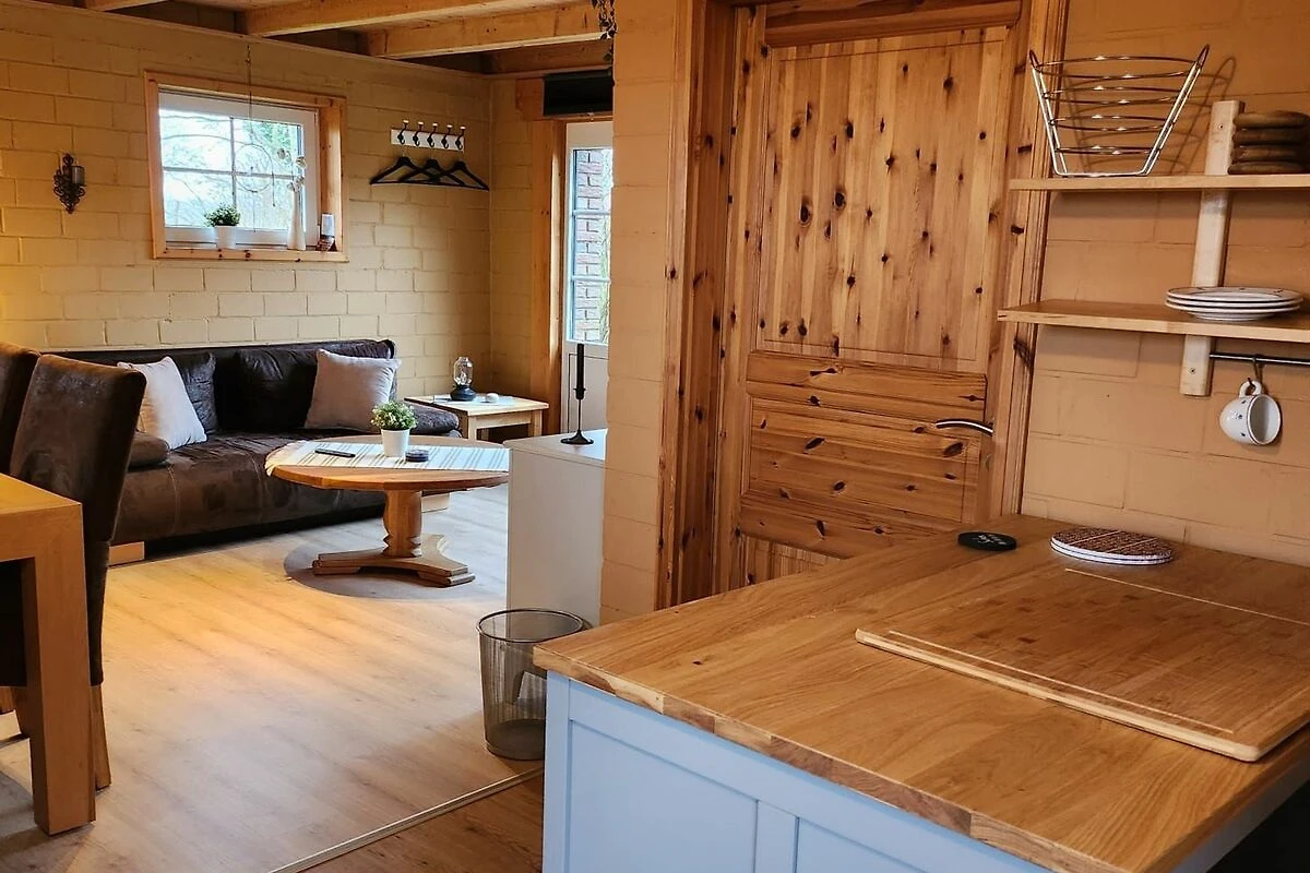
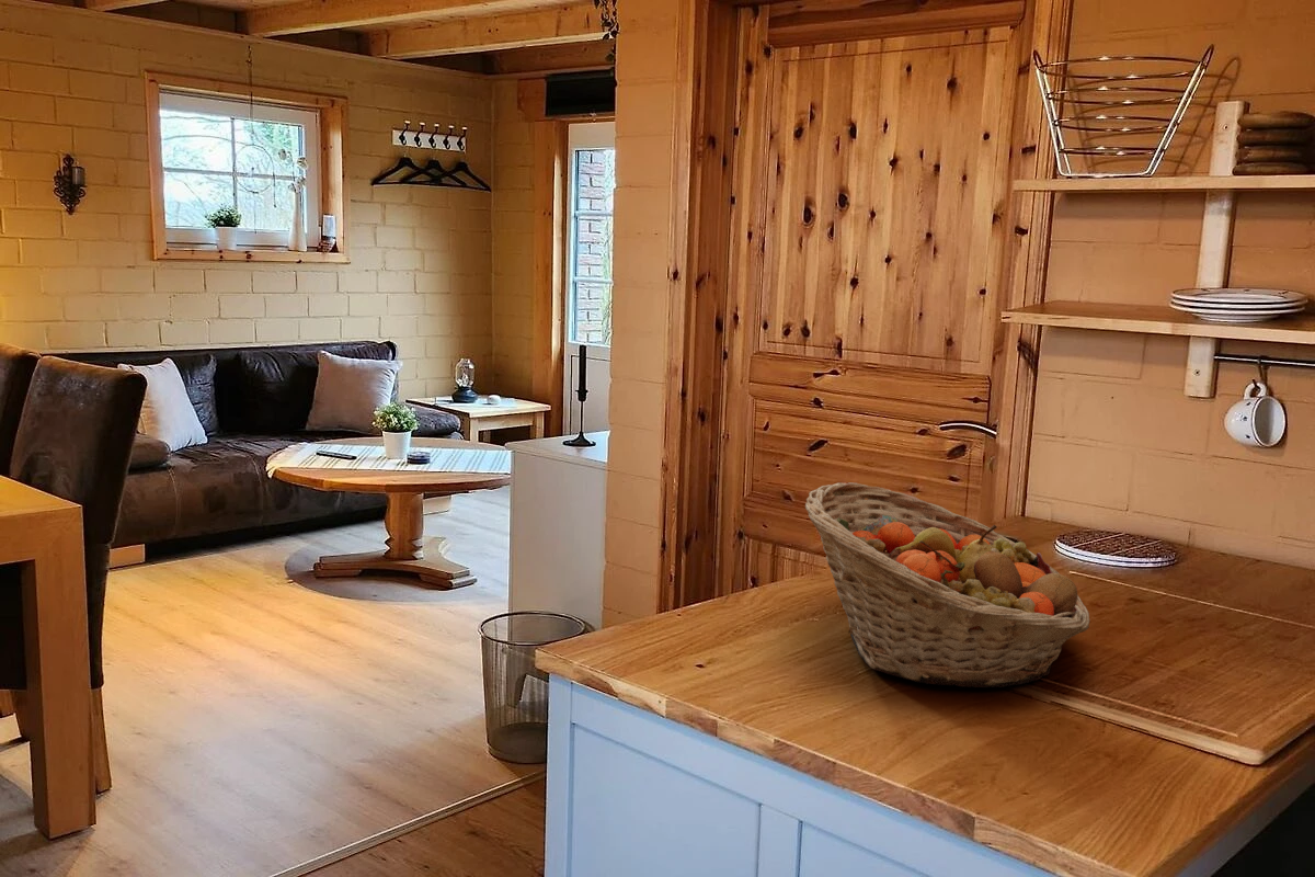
+ fruit basket (941, 576)
